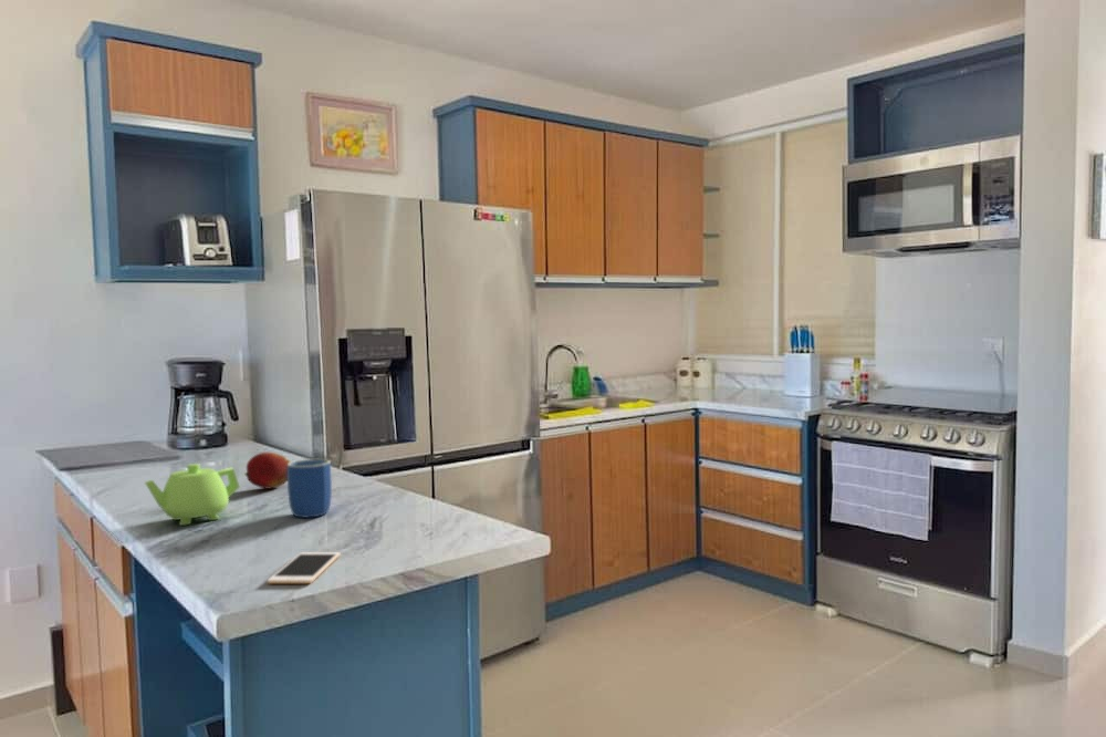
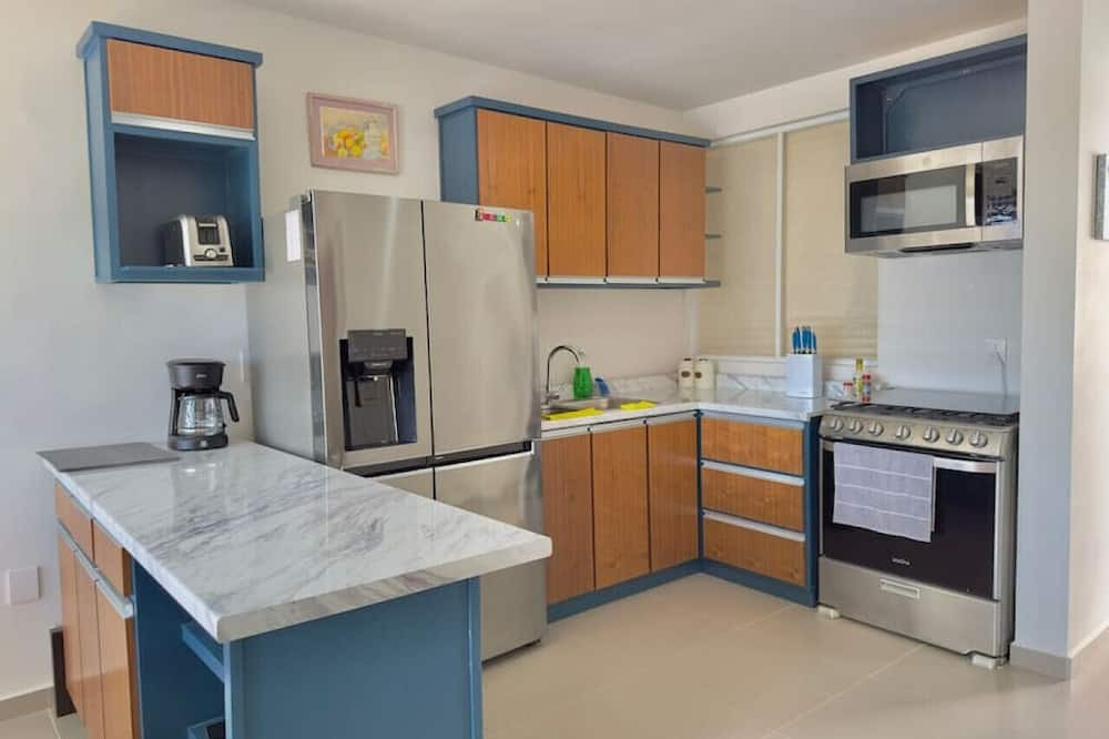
- mug (310, 487)
- fruit (269, 469)
- cell phone (305, 567)
- teapot (194, 491)
